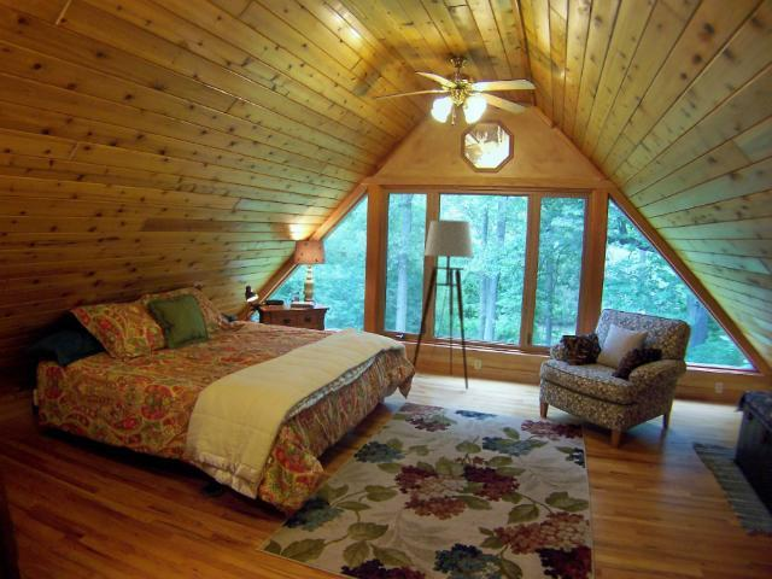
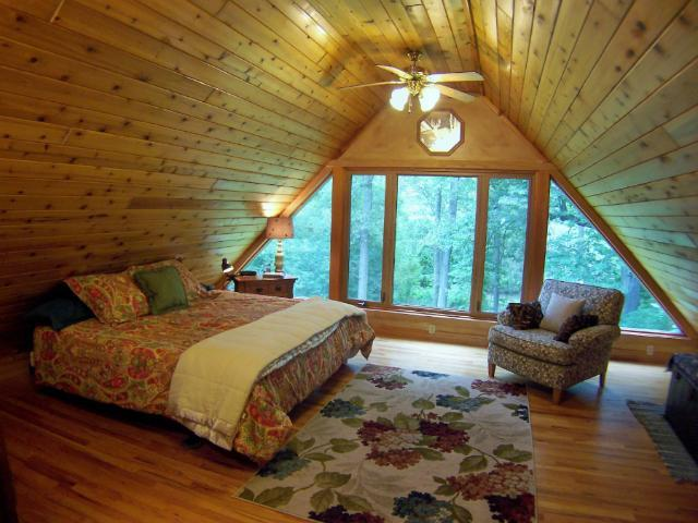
- floor lamp (444, 302)
